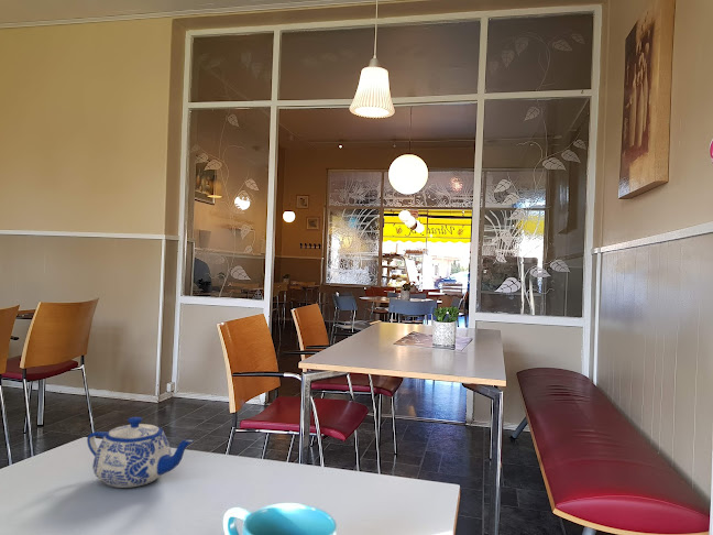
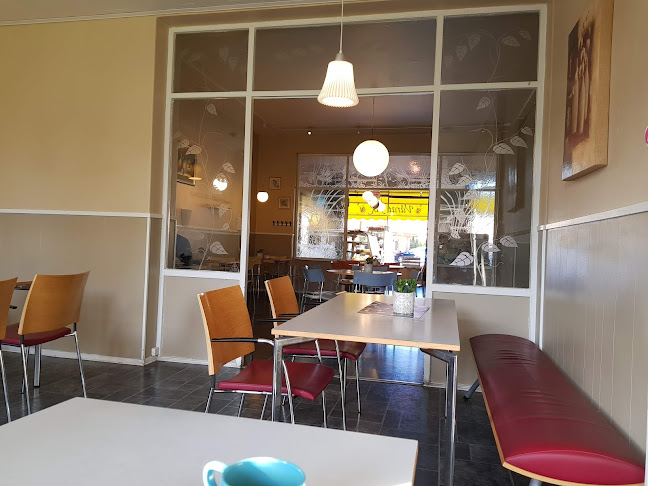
- teapot (139, 448)
